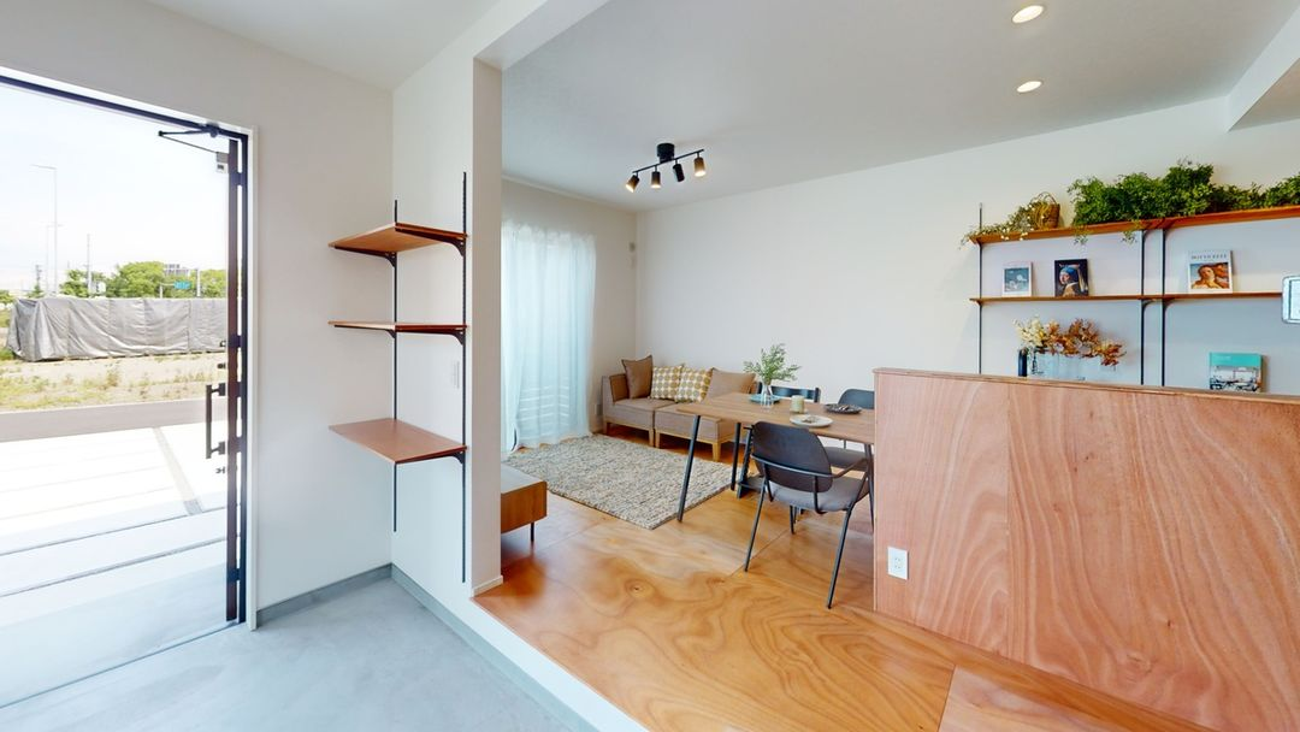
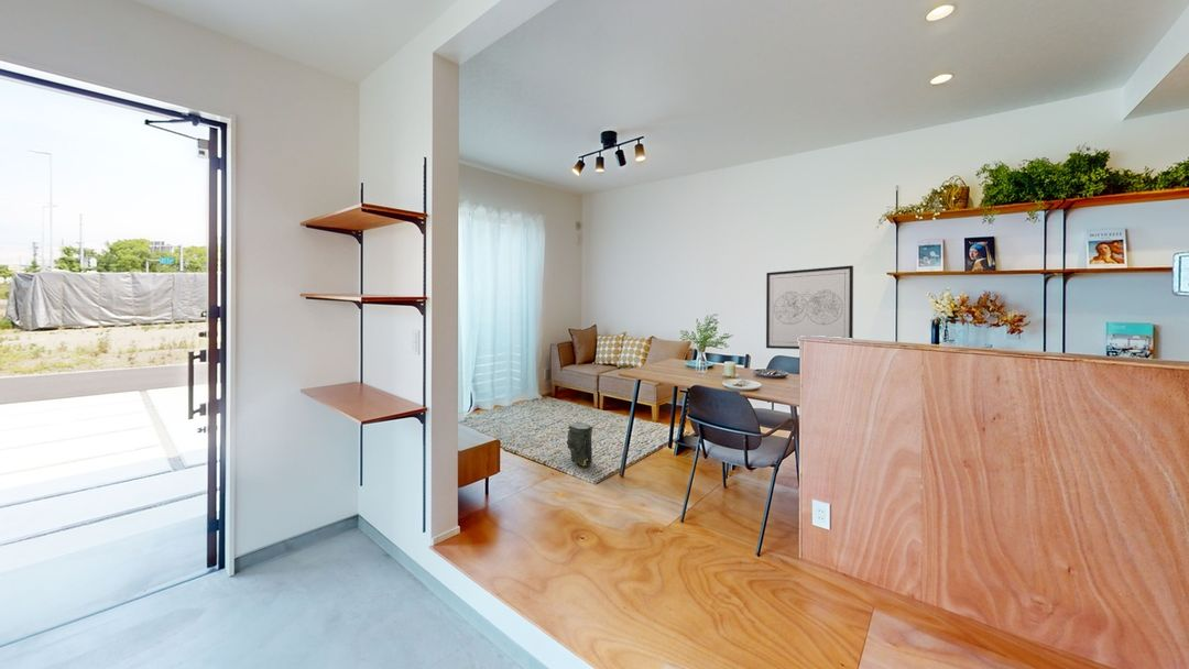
+ bag (579, 443)
+ wall art (807, 309)
